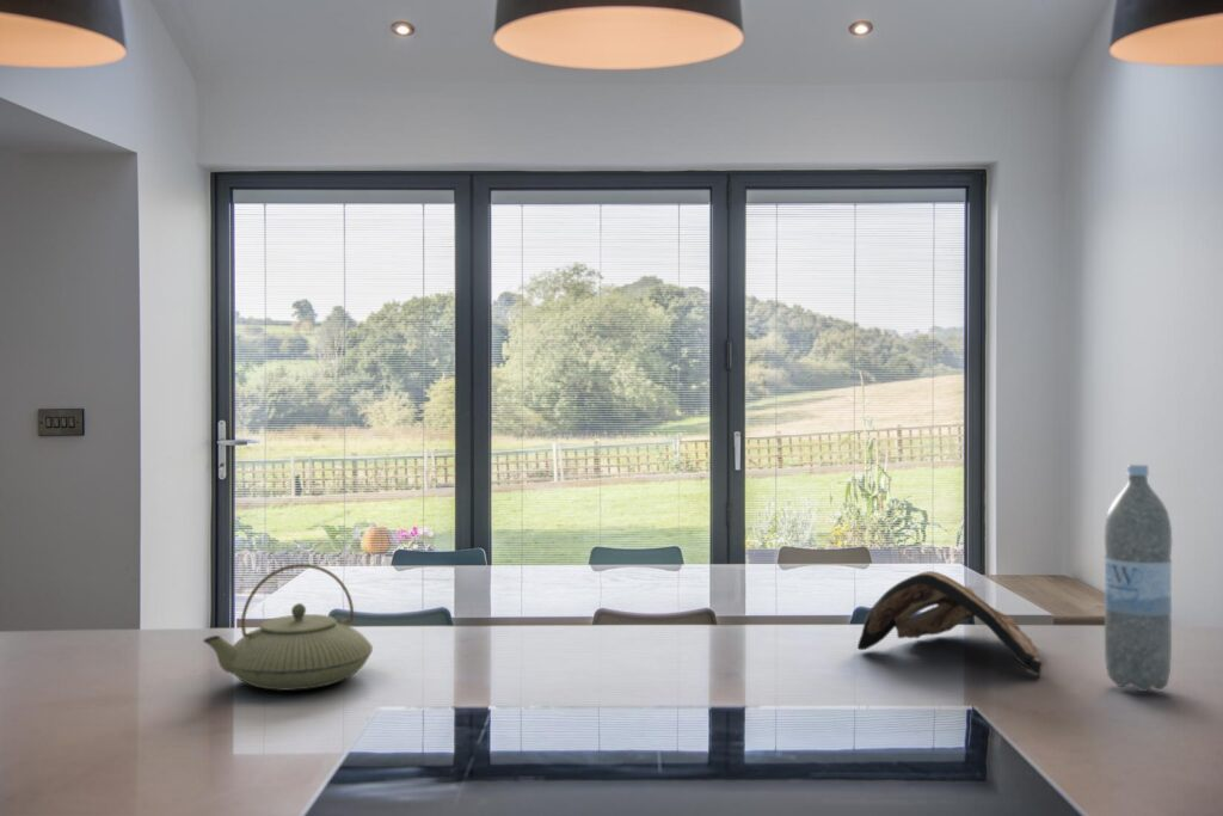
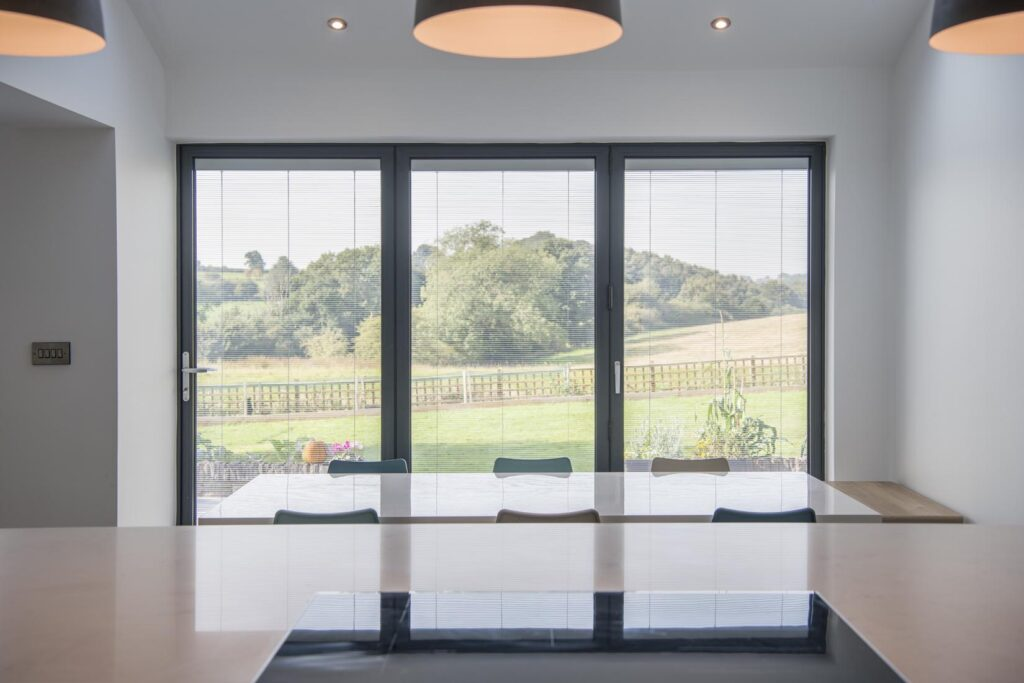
- water bottle (1137, 577)
- animal skull (965, 607)
- teapot (289, 622)
